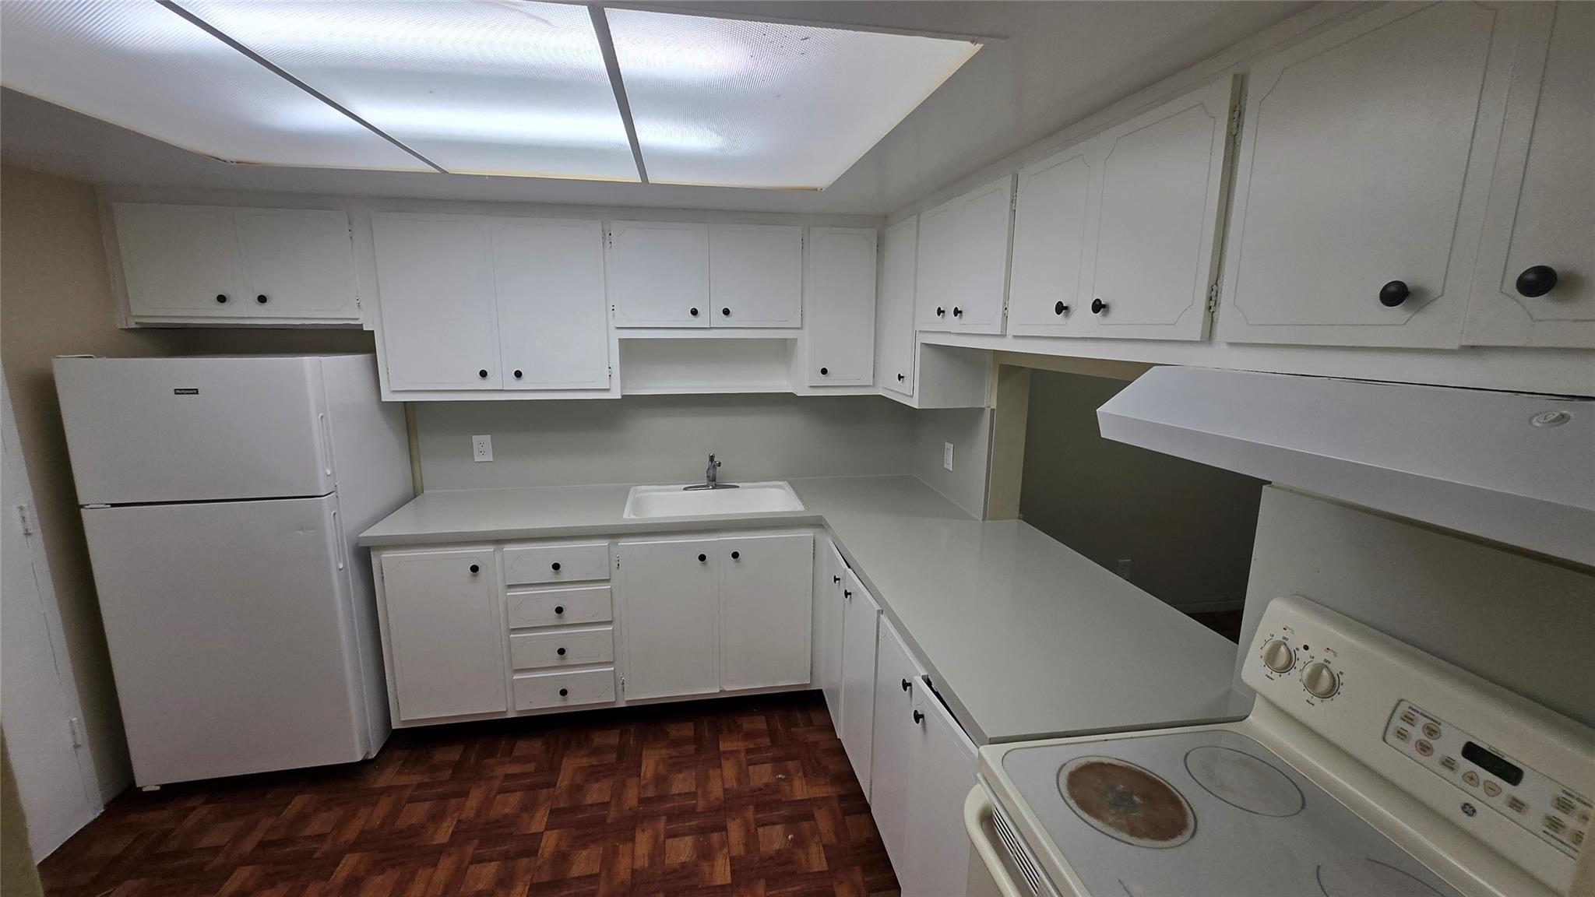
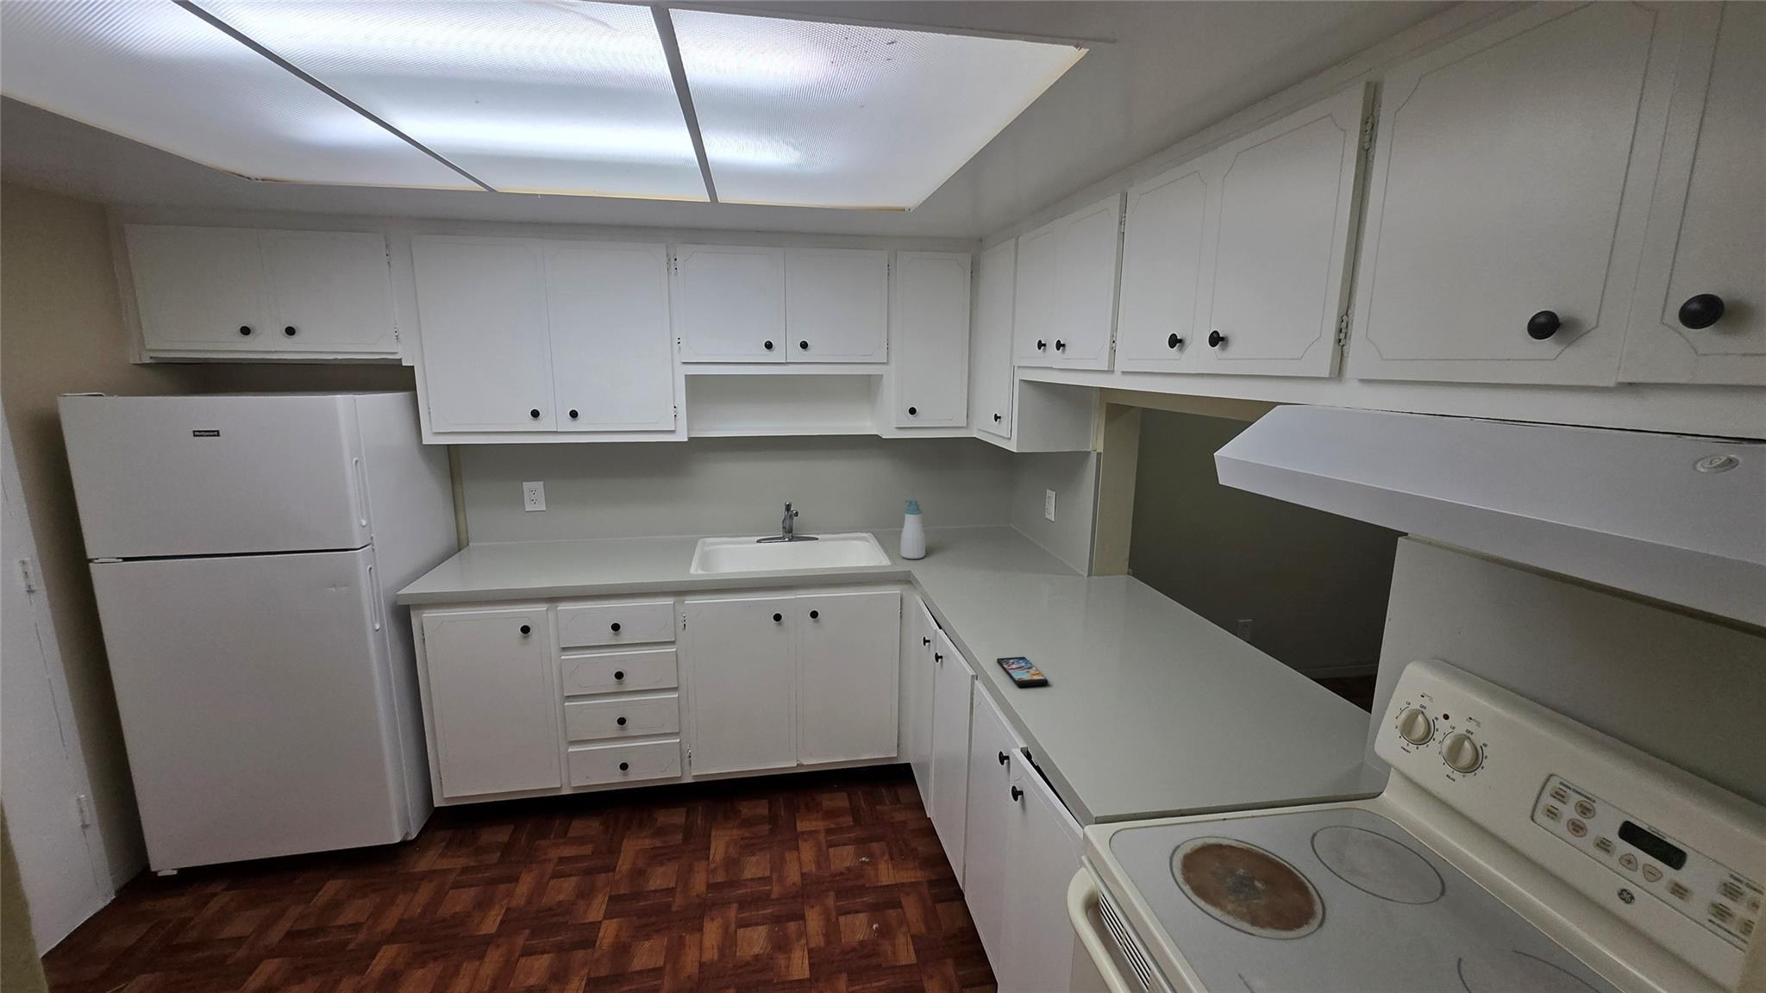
+ smartphone (1021, 670)
+ soap bottle (912, 529)
